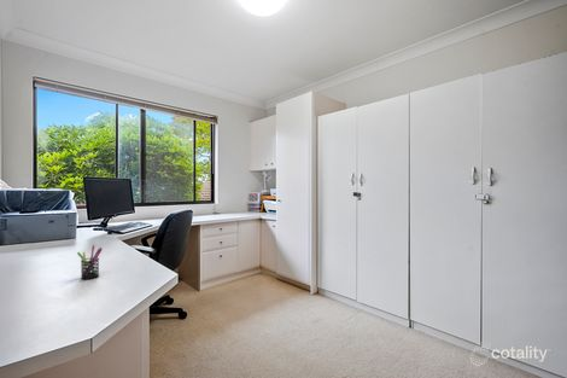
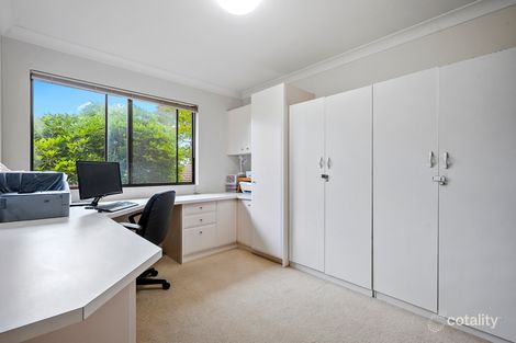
- pen holder (88, 261)
